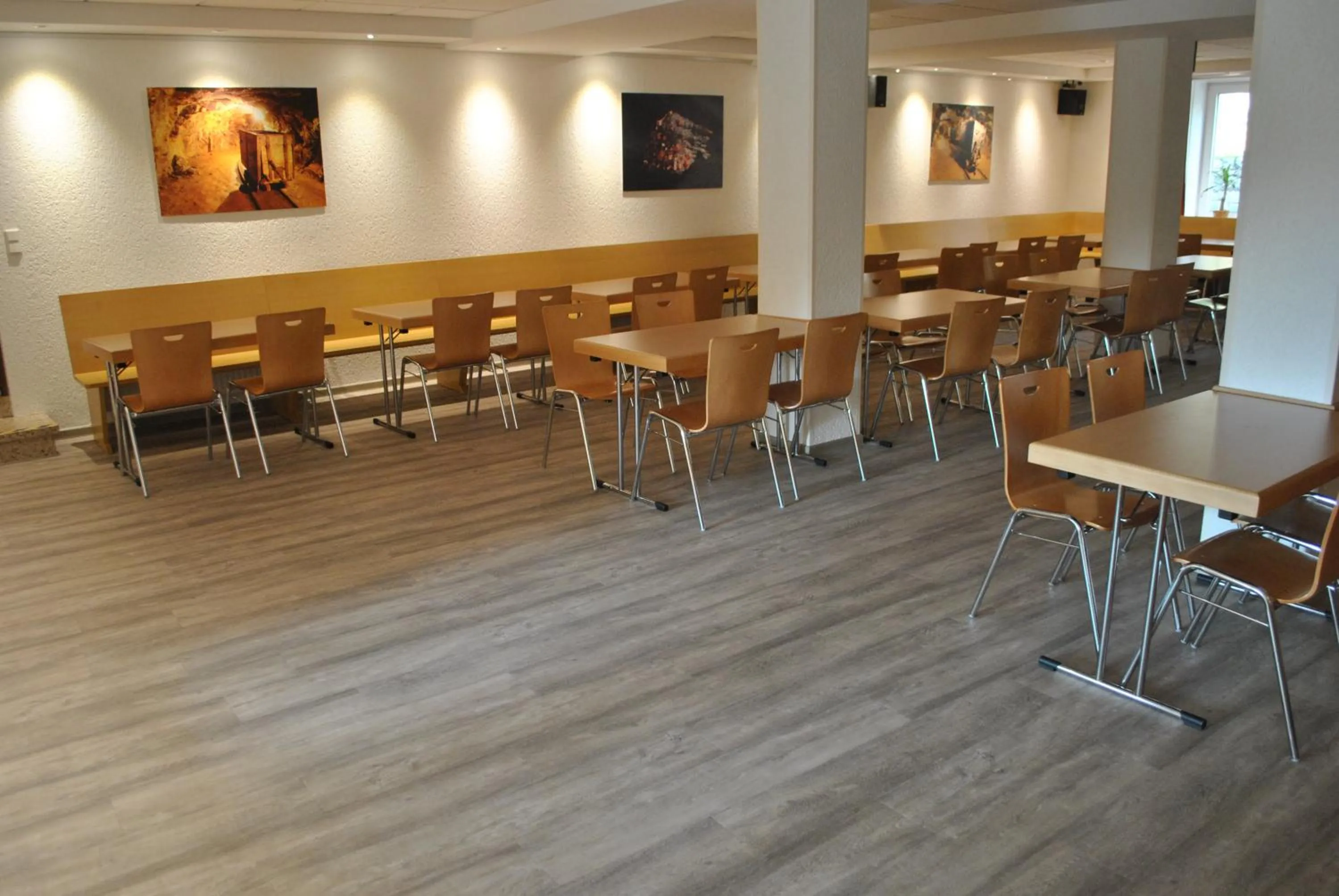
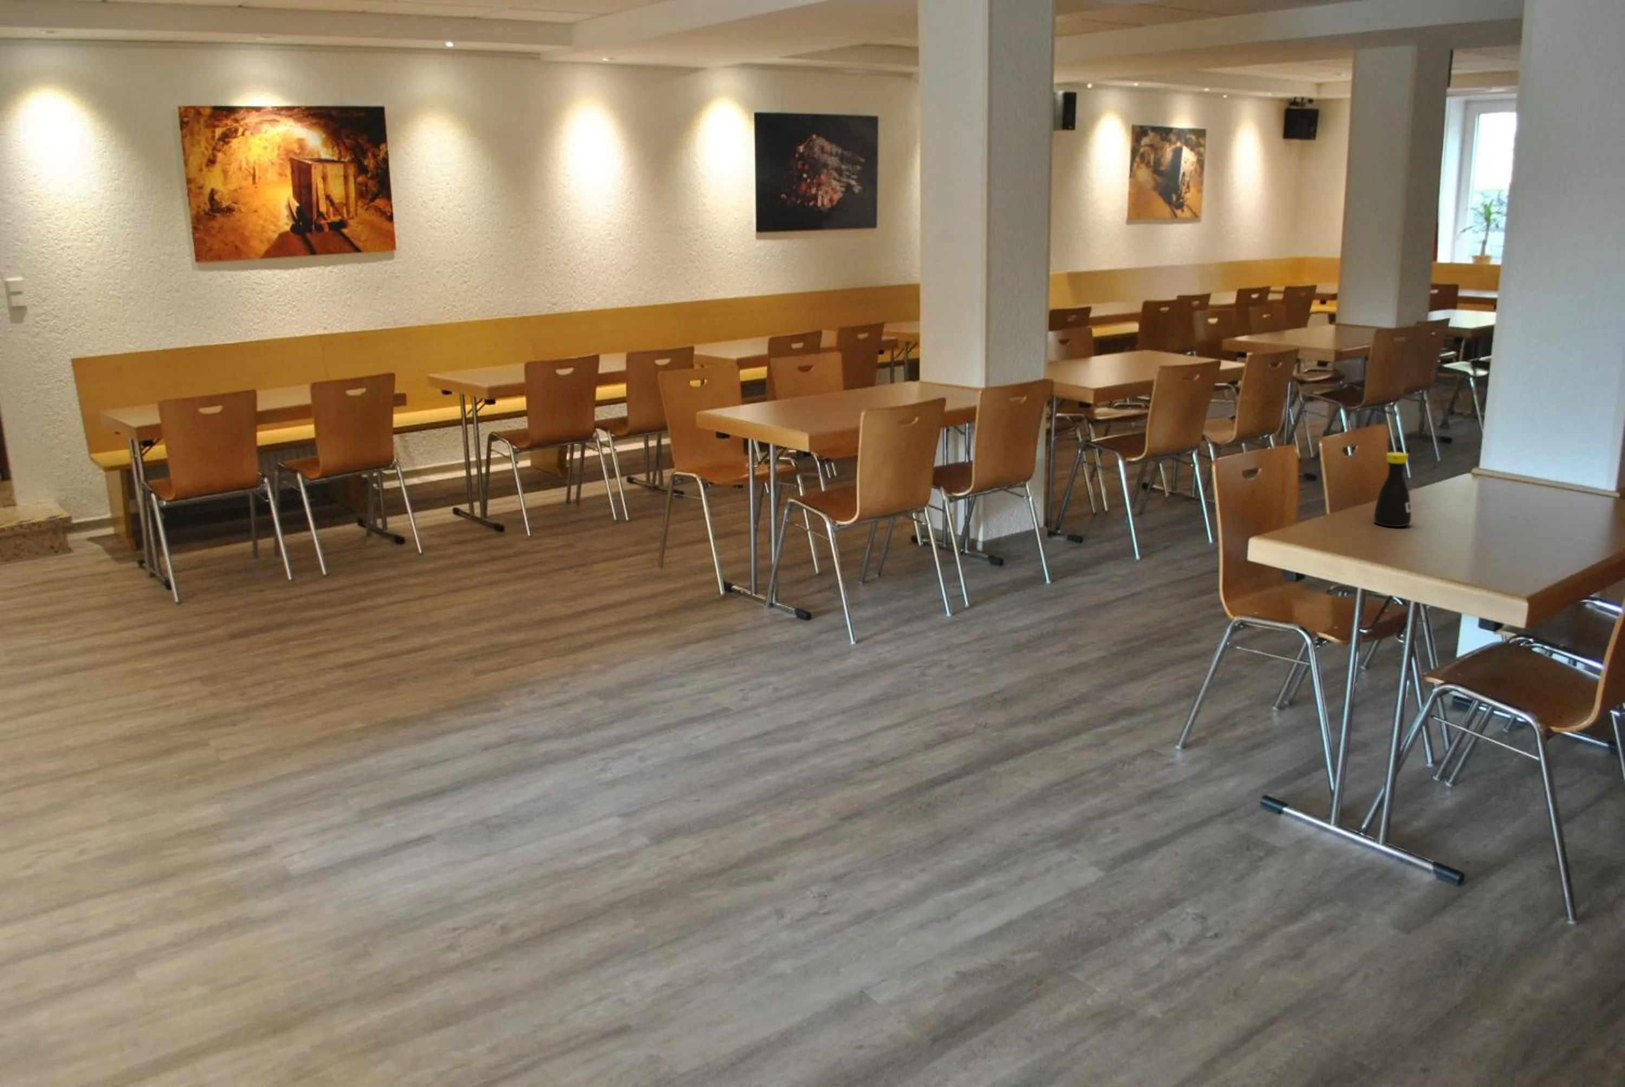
+ bottle (1394, 488)
